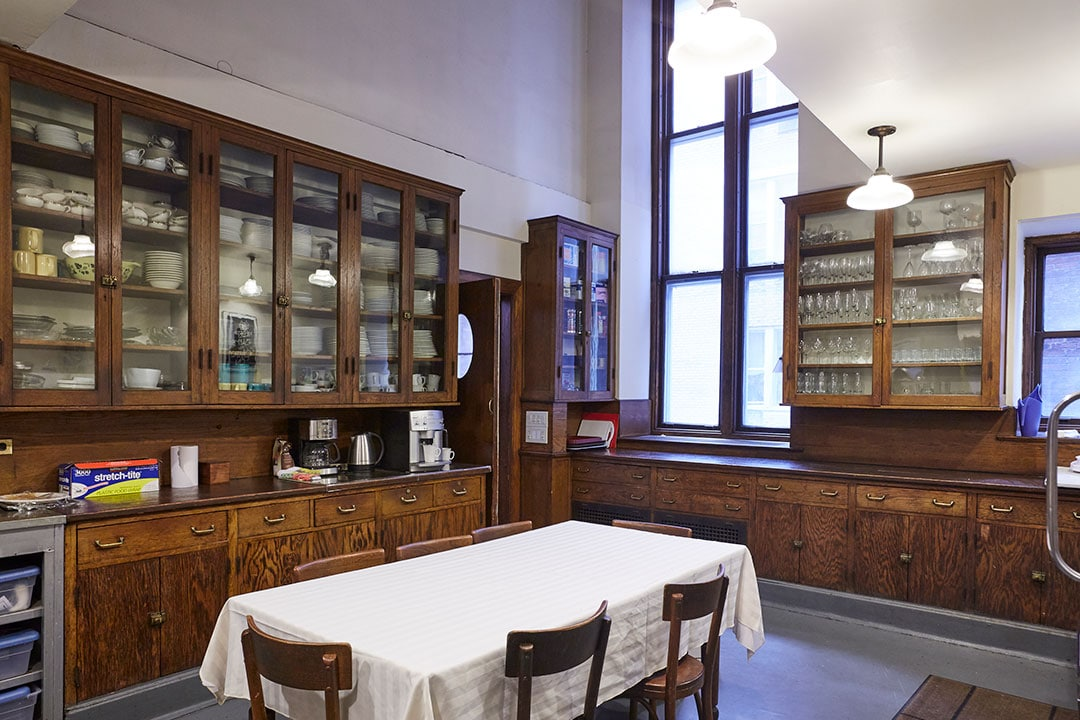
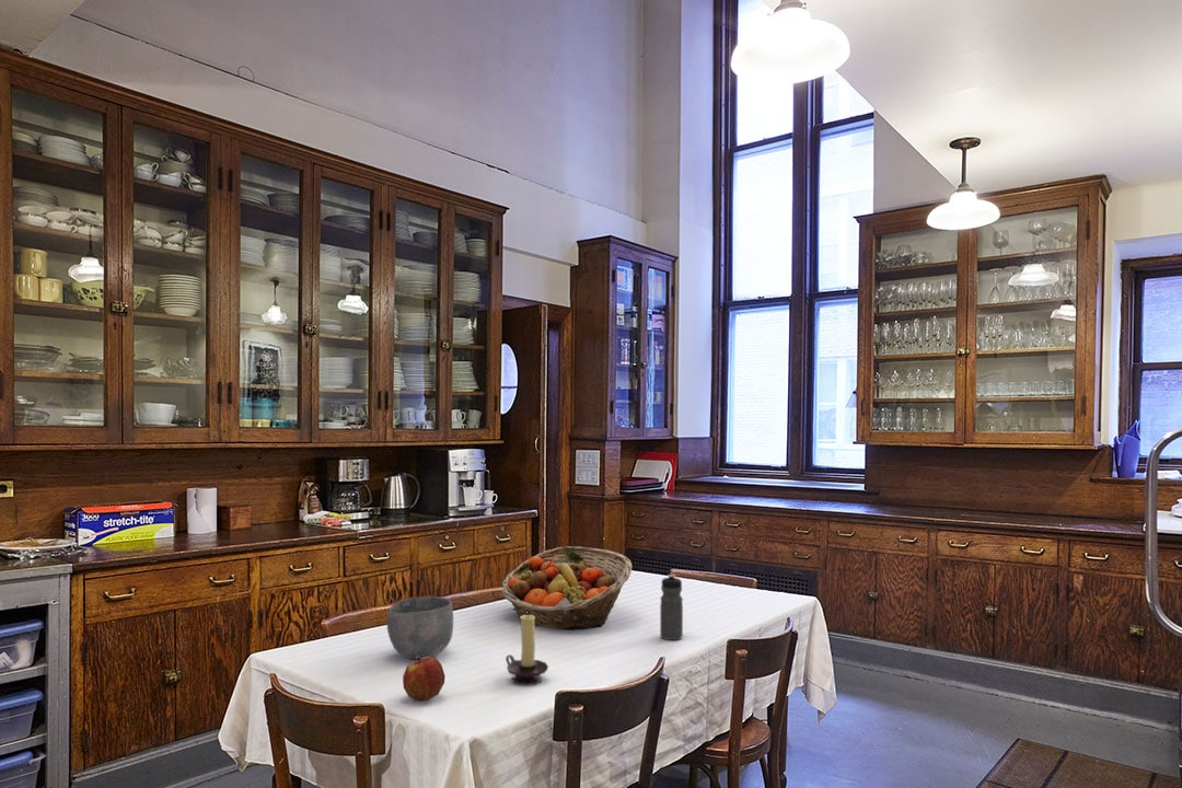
+ apple (424, 677)
+ fruit basket (566, 587)
+ candle holder (523, 644)
+ water bottle (671, 605)
+ bowl (420, 628)
